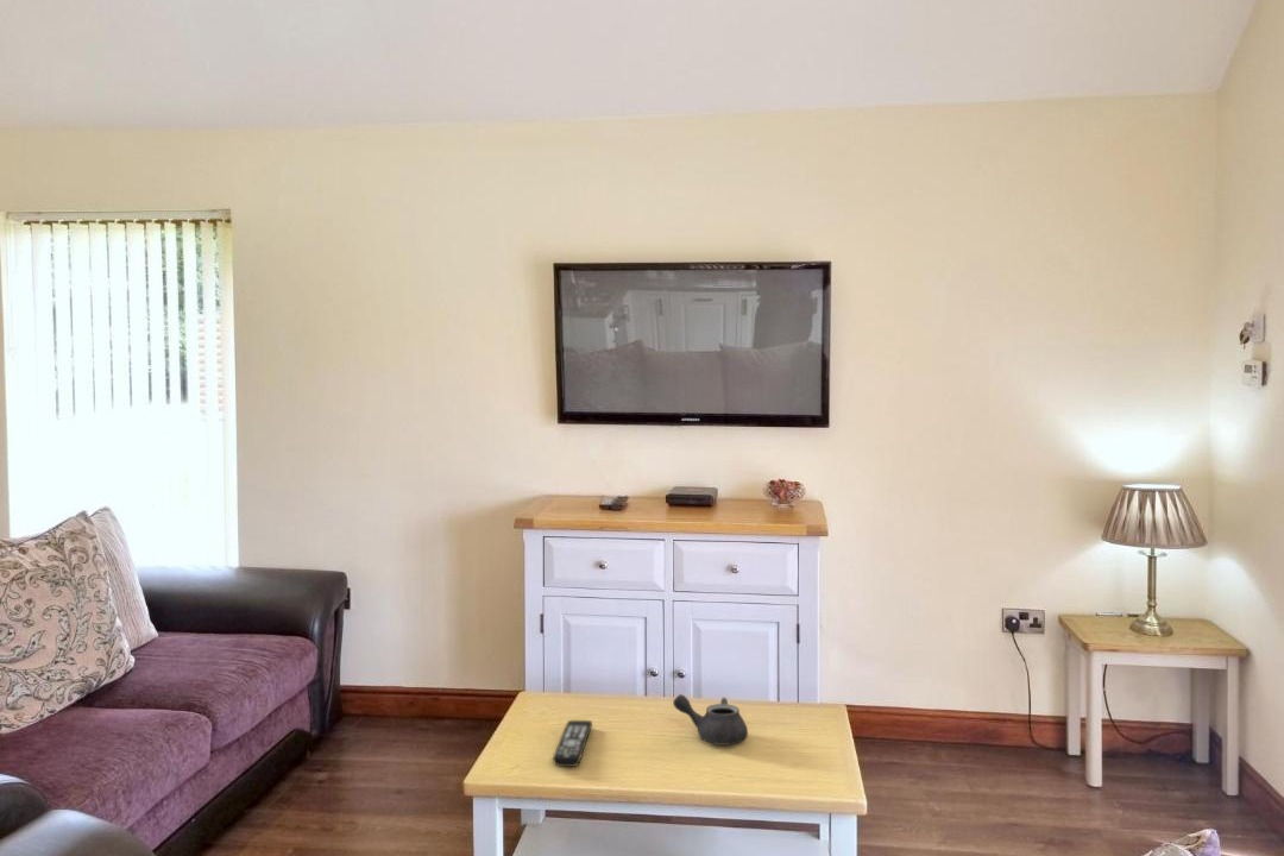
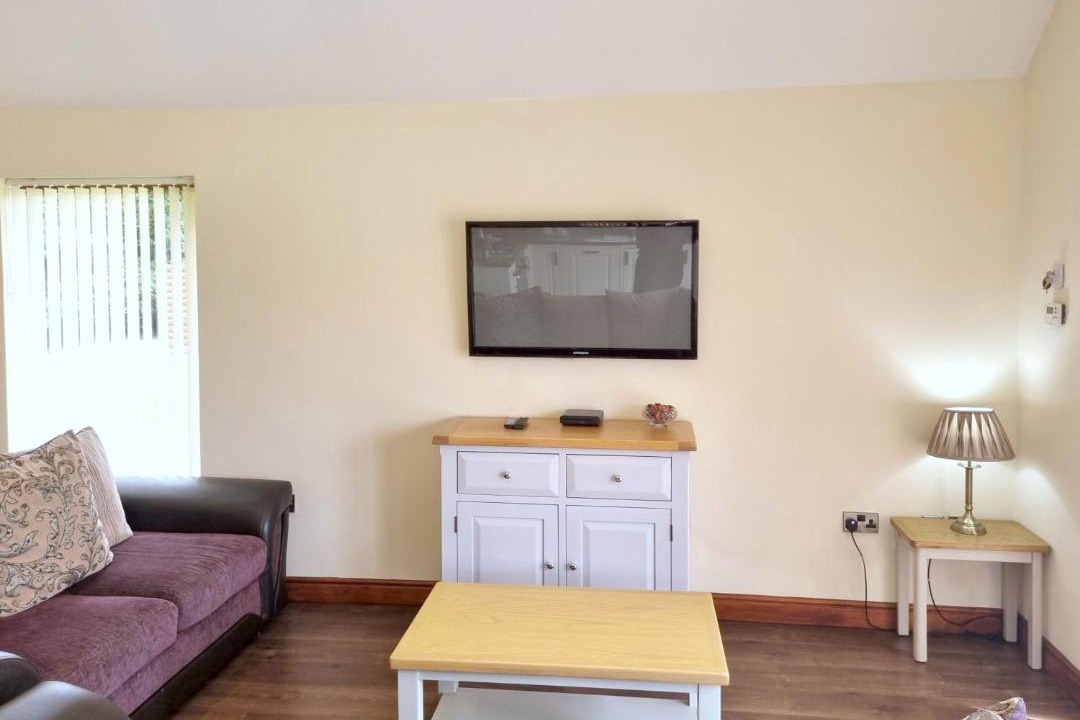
- remote control (573, 742)
- teapot (710, 716)
